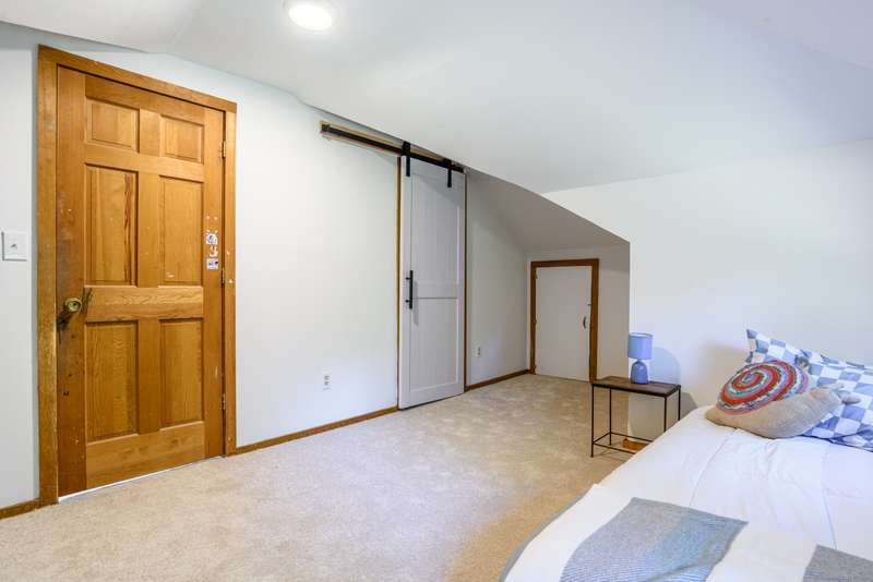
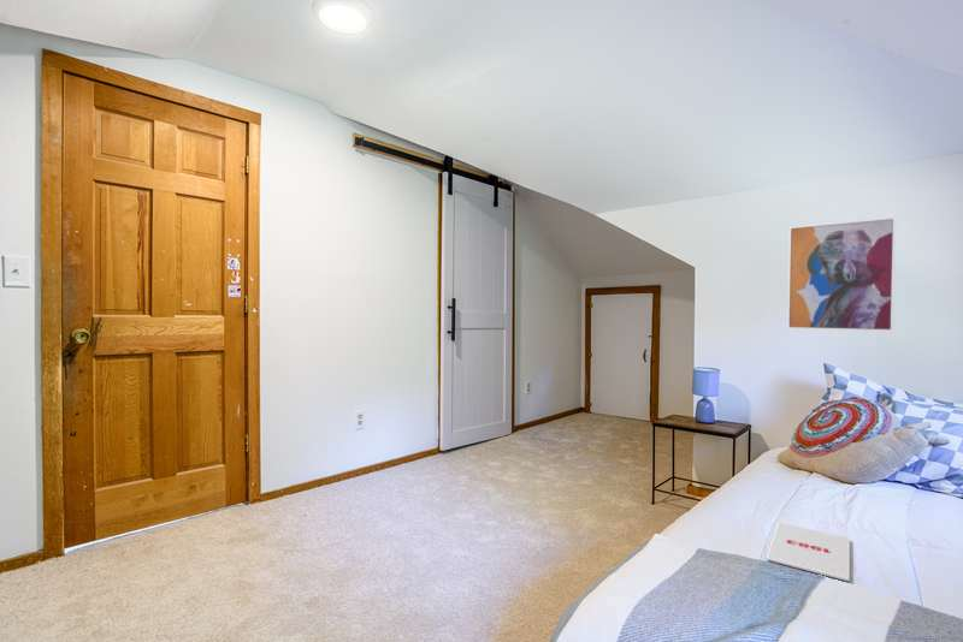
+ wall art (838, 275)
+ magazine (809, 548)
